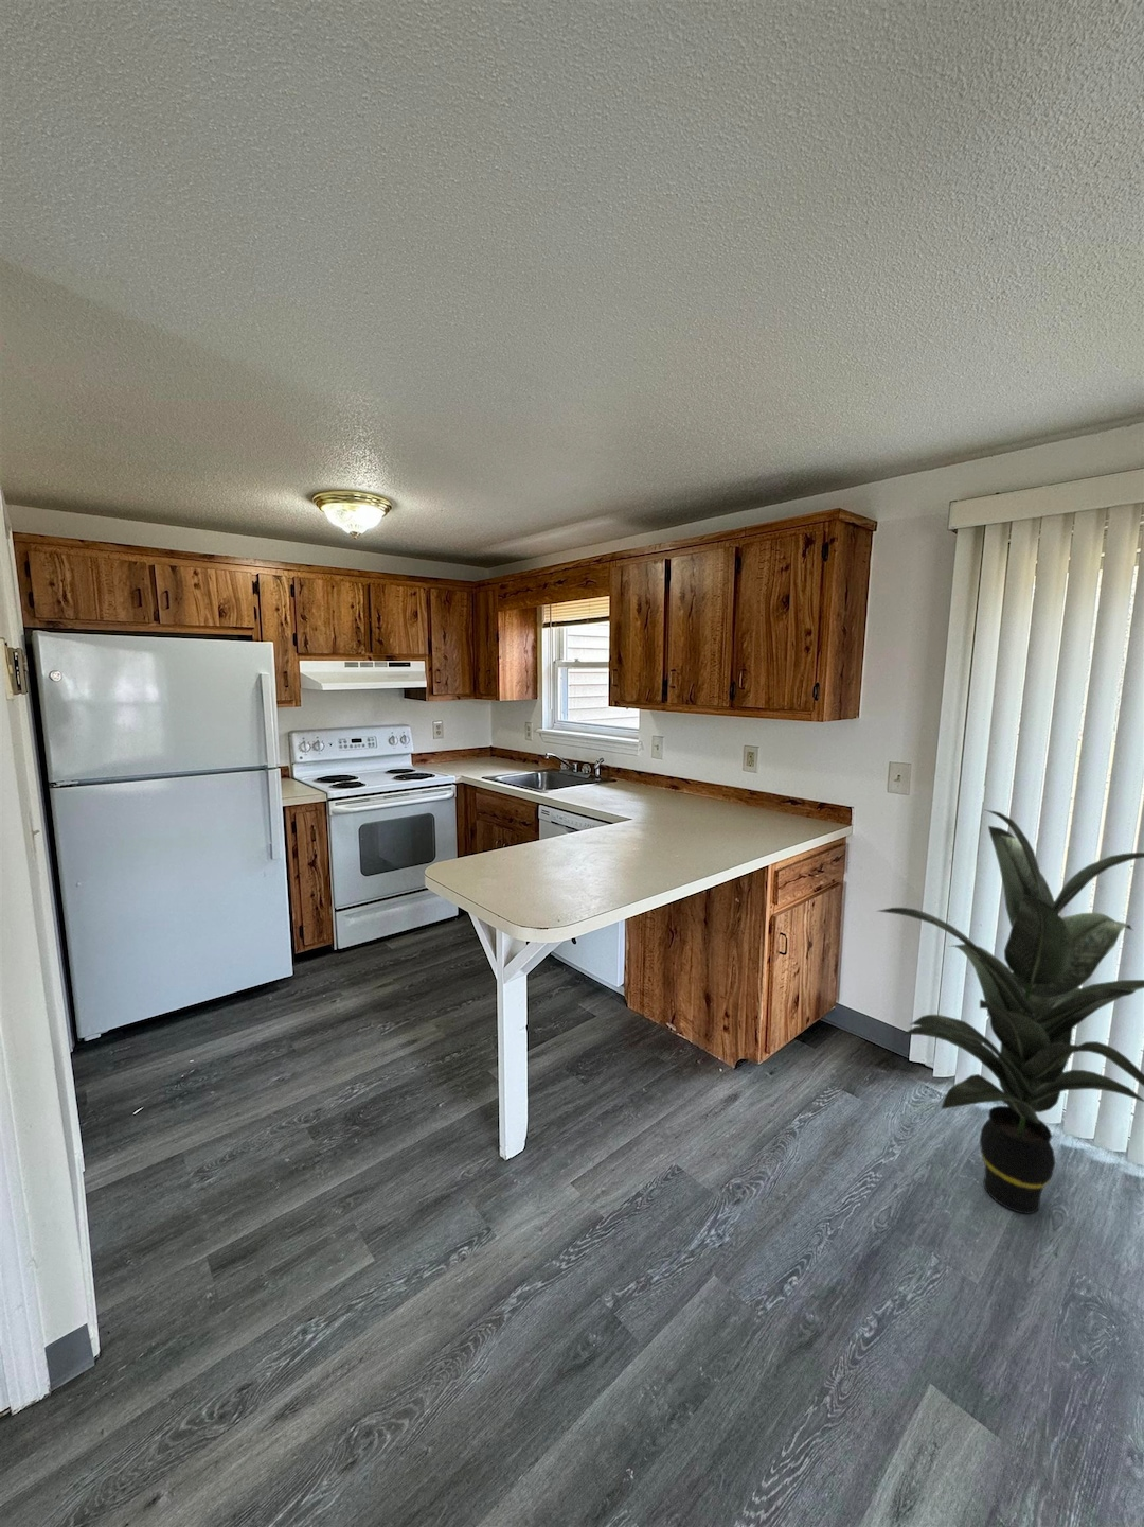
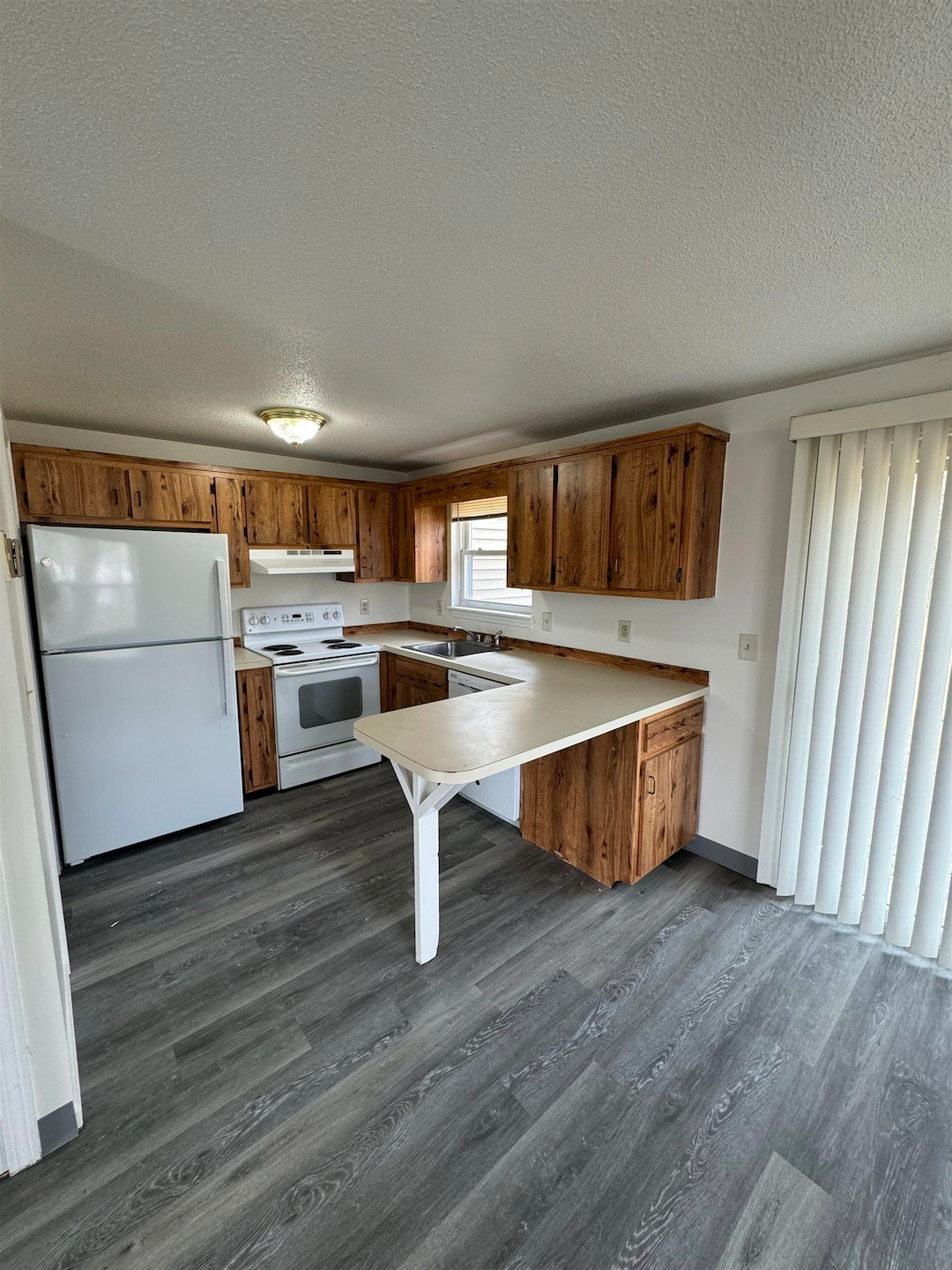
- indoor plant (1018, 1006)
